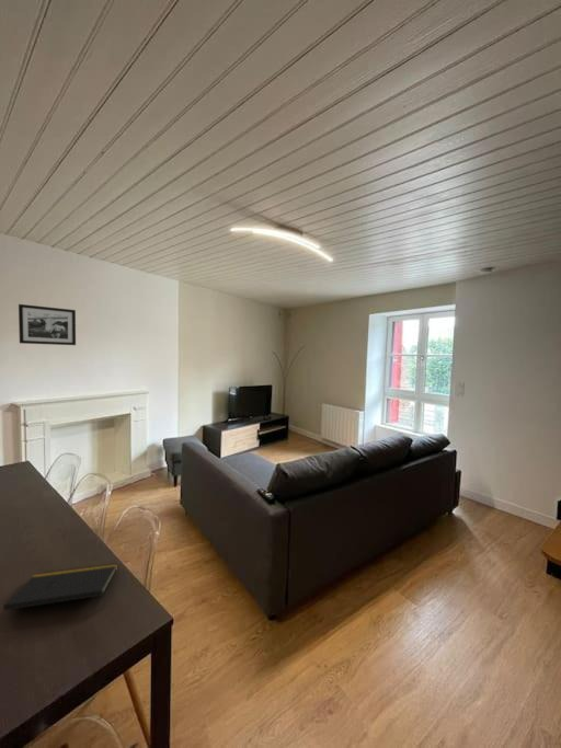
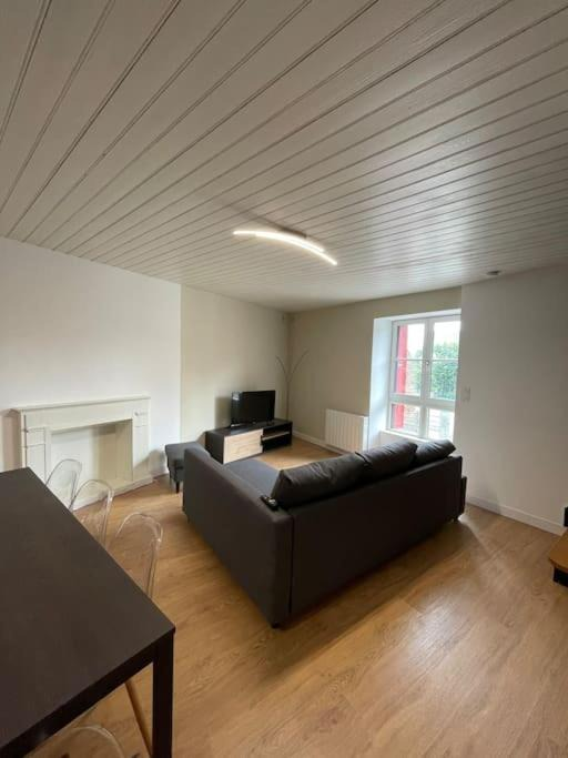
- notepad (67, 584)
- picture frame (48, 325)
